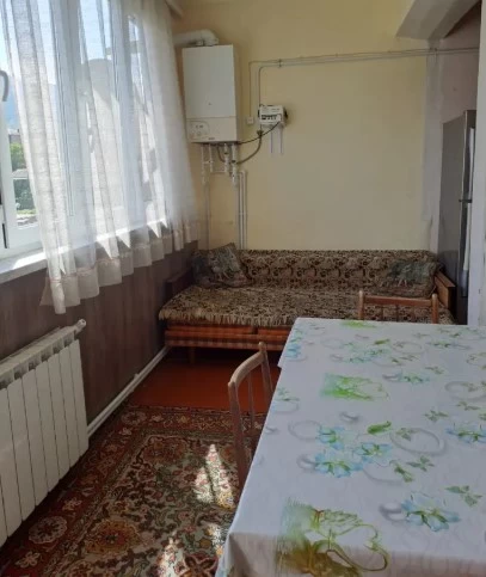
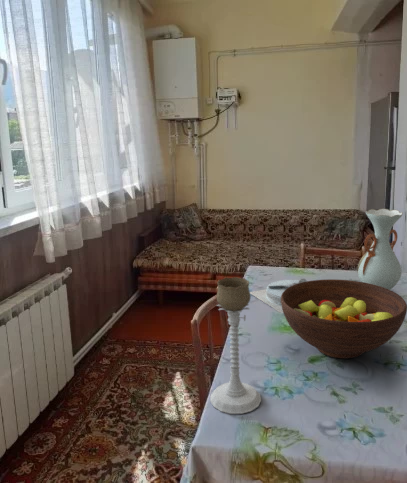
+ plate (292, 285)
+ vase (380, 254)
+ candle holder (234, 342)
+ fruit bowl (340, 323)
